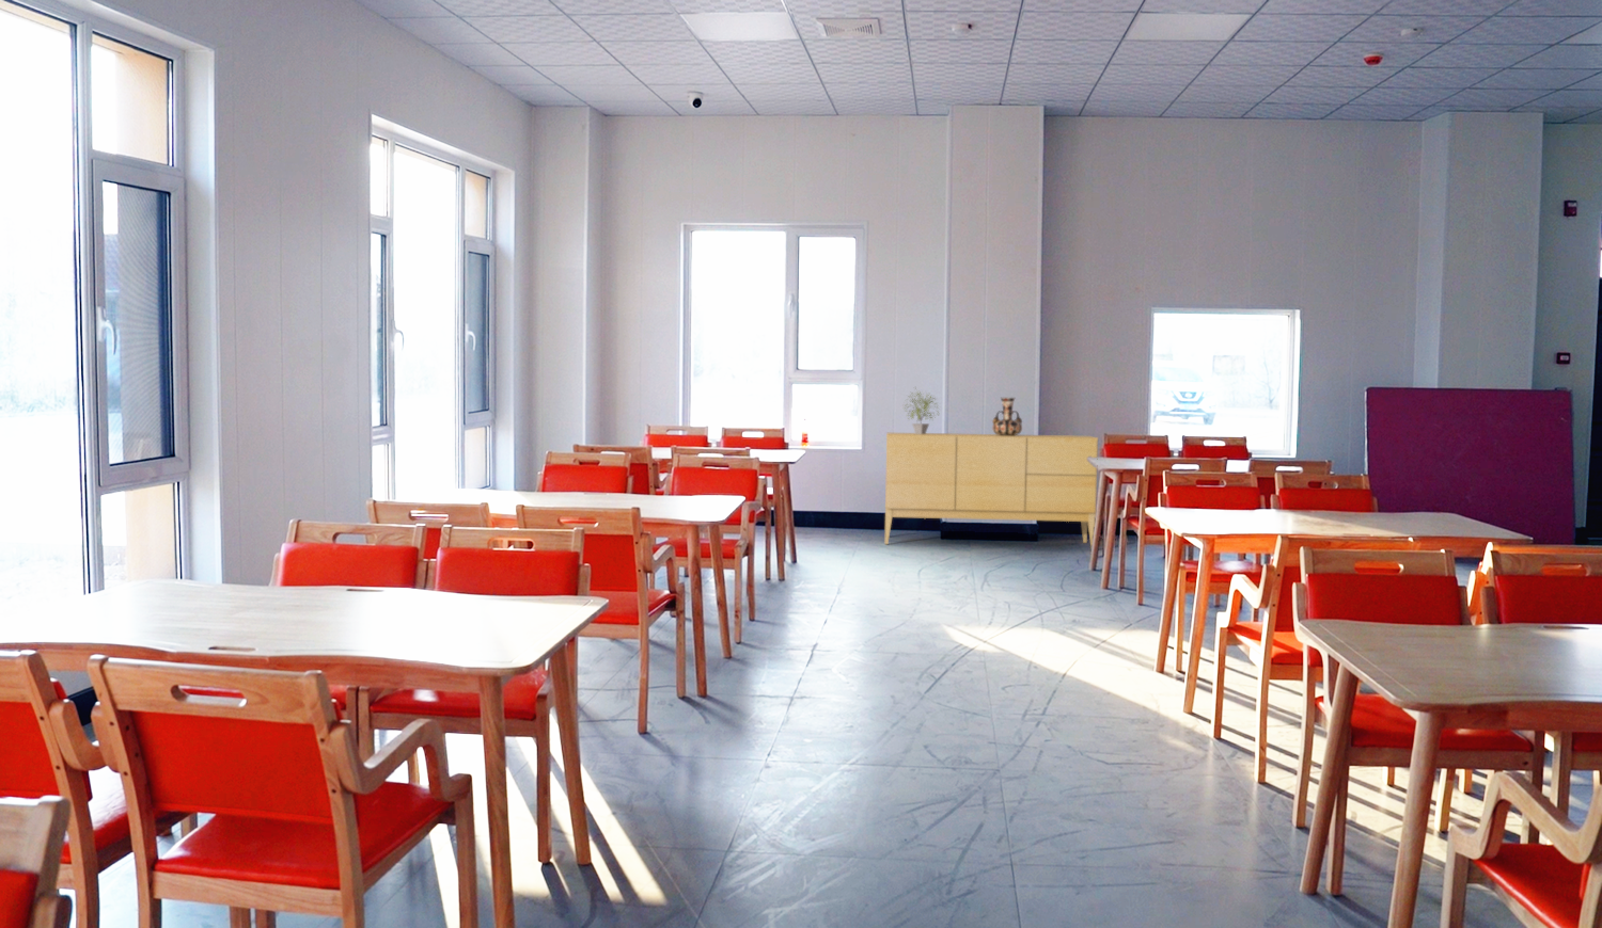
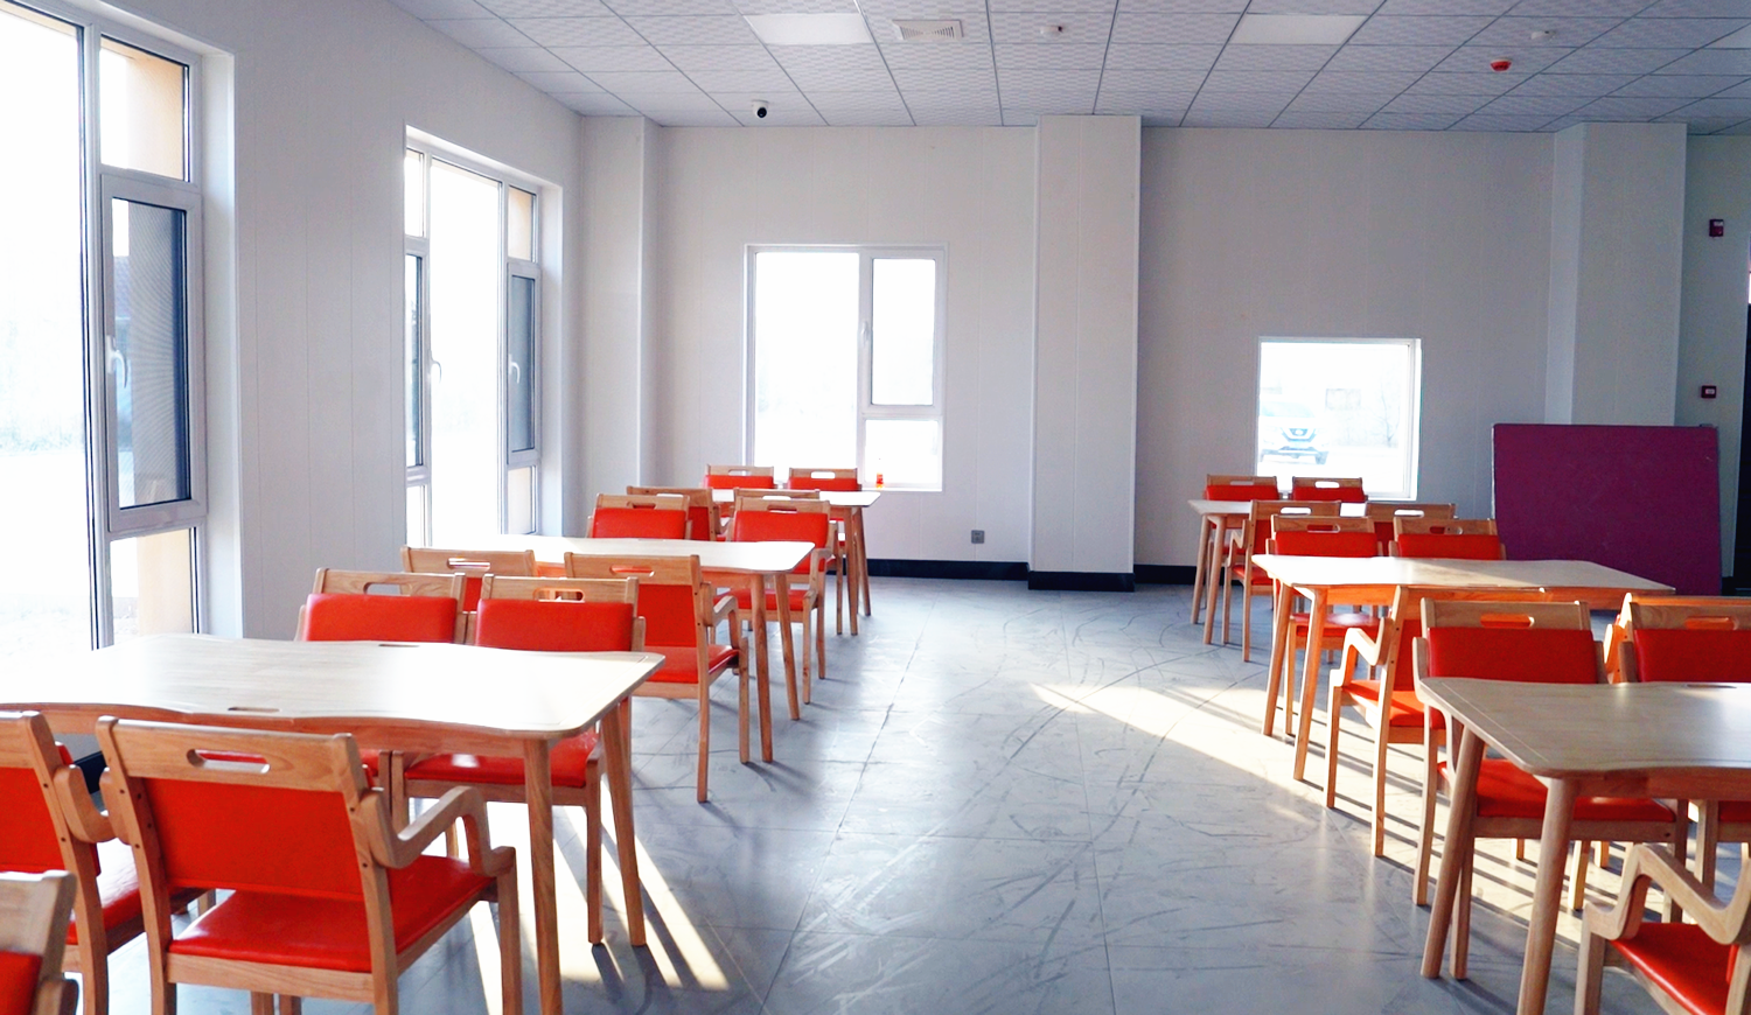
- sideboard (988, 488)
- decorative vase (1007, 416)
- potted plant (922, 410)
